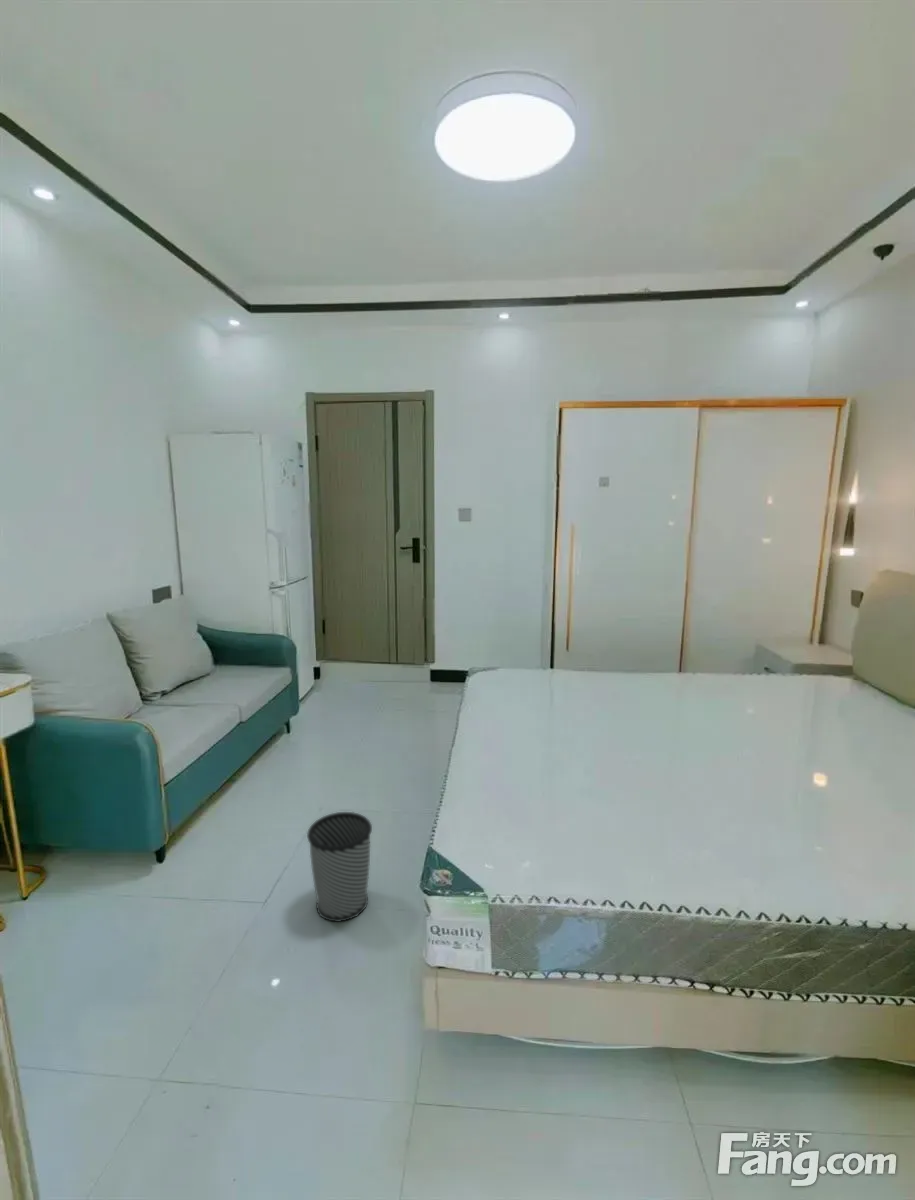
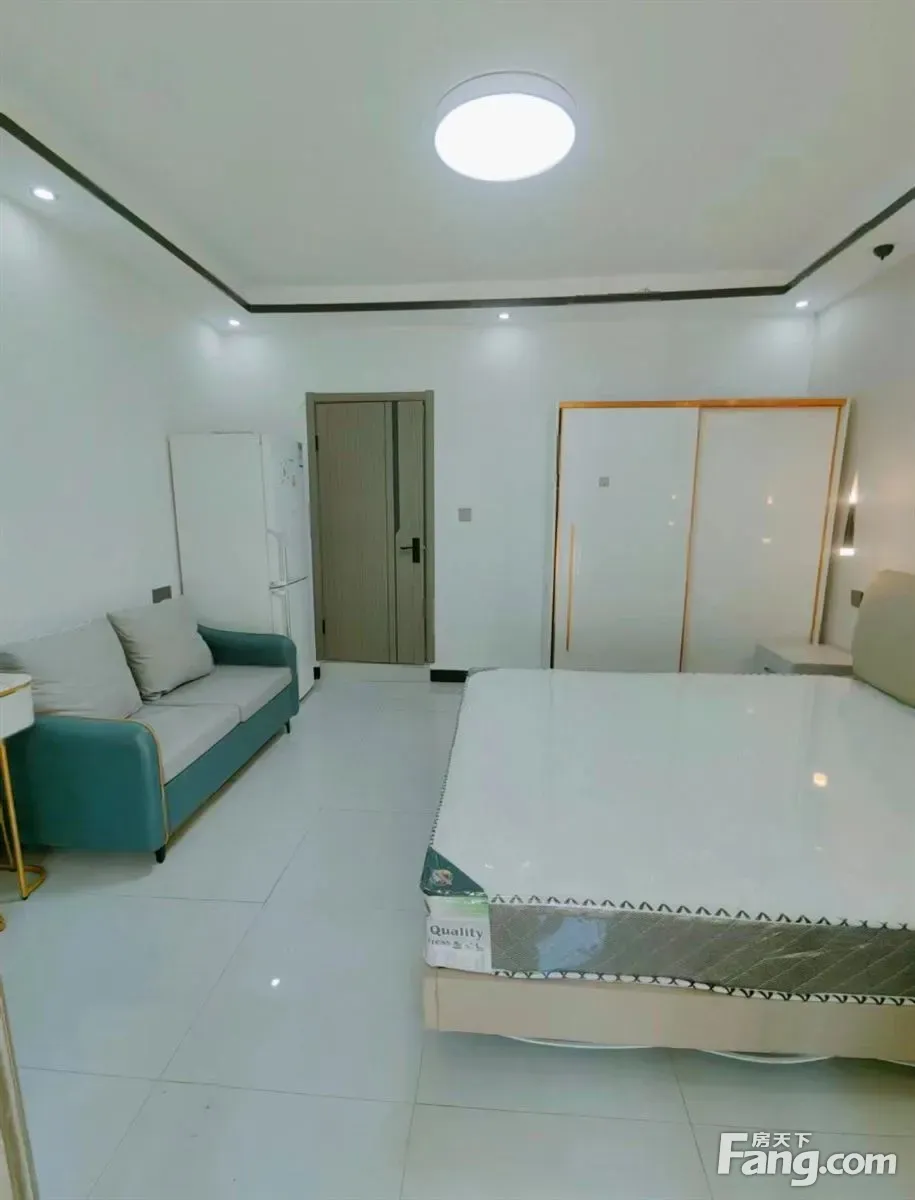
- wastebasket (341, 866)
